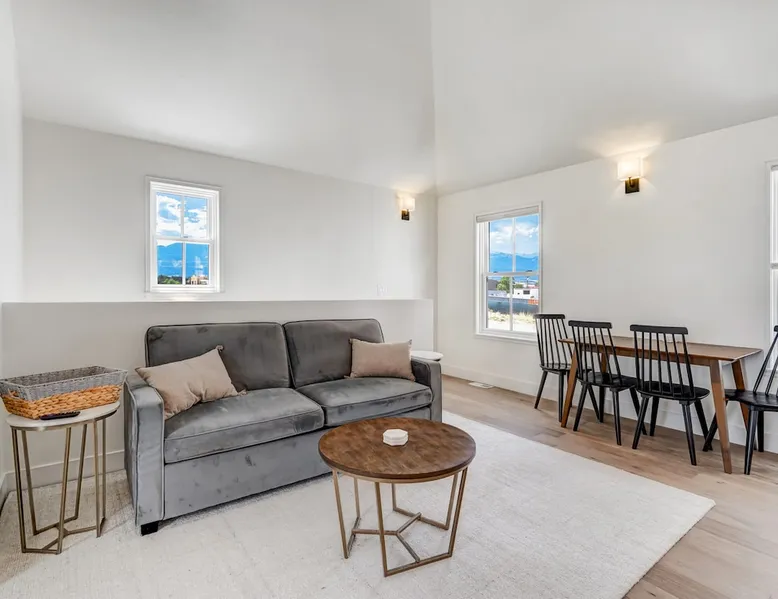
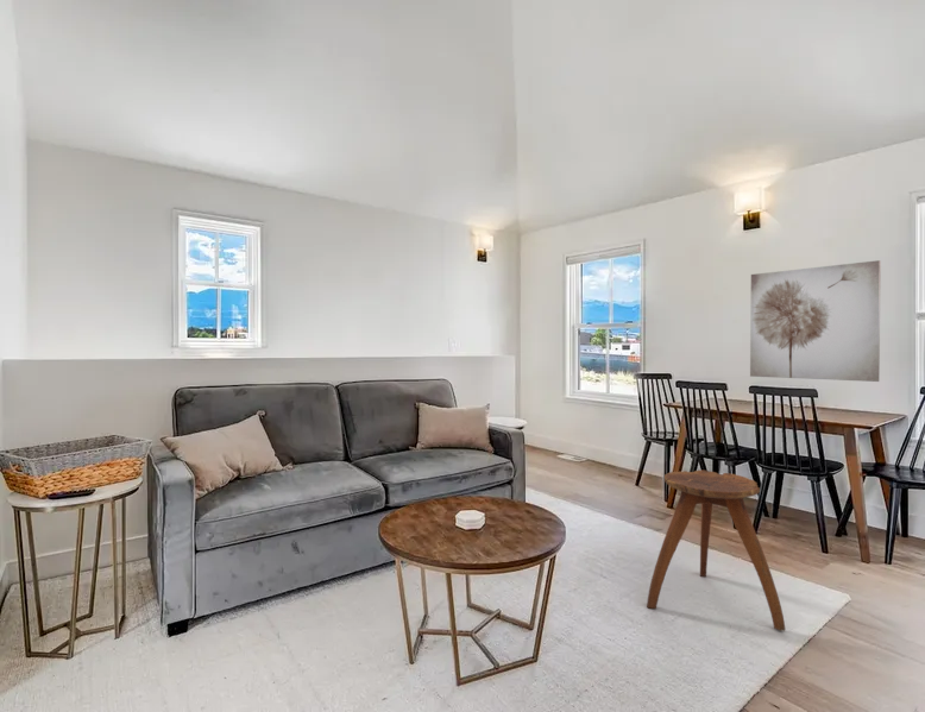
+ wall art (810, 323)
+ stool (707, 546)
